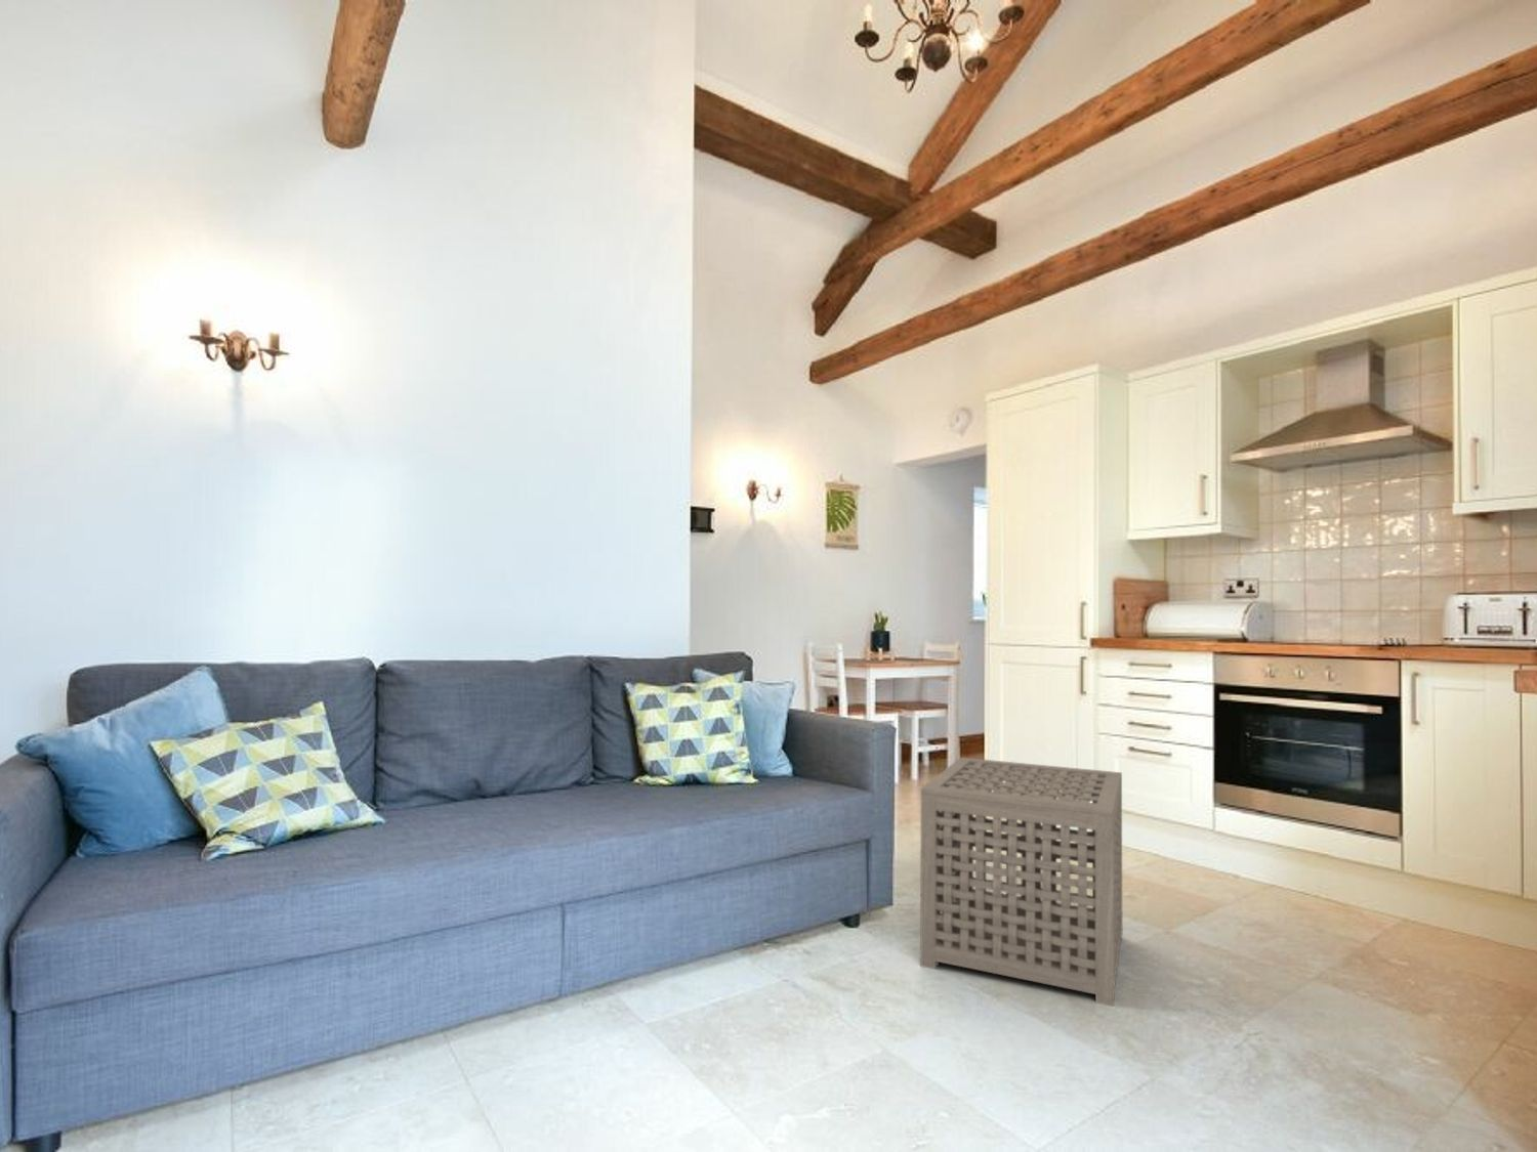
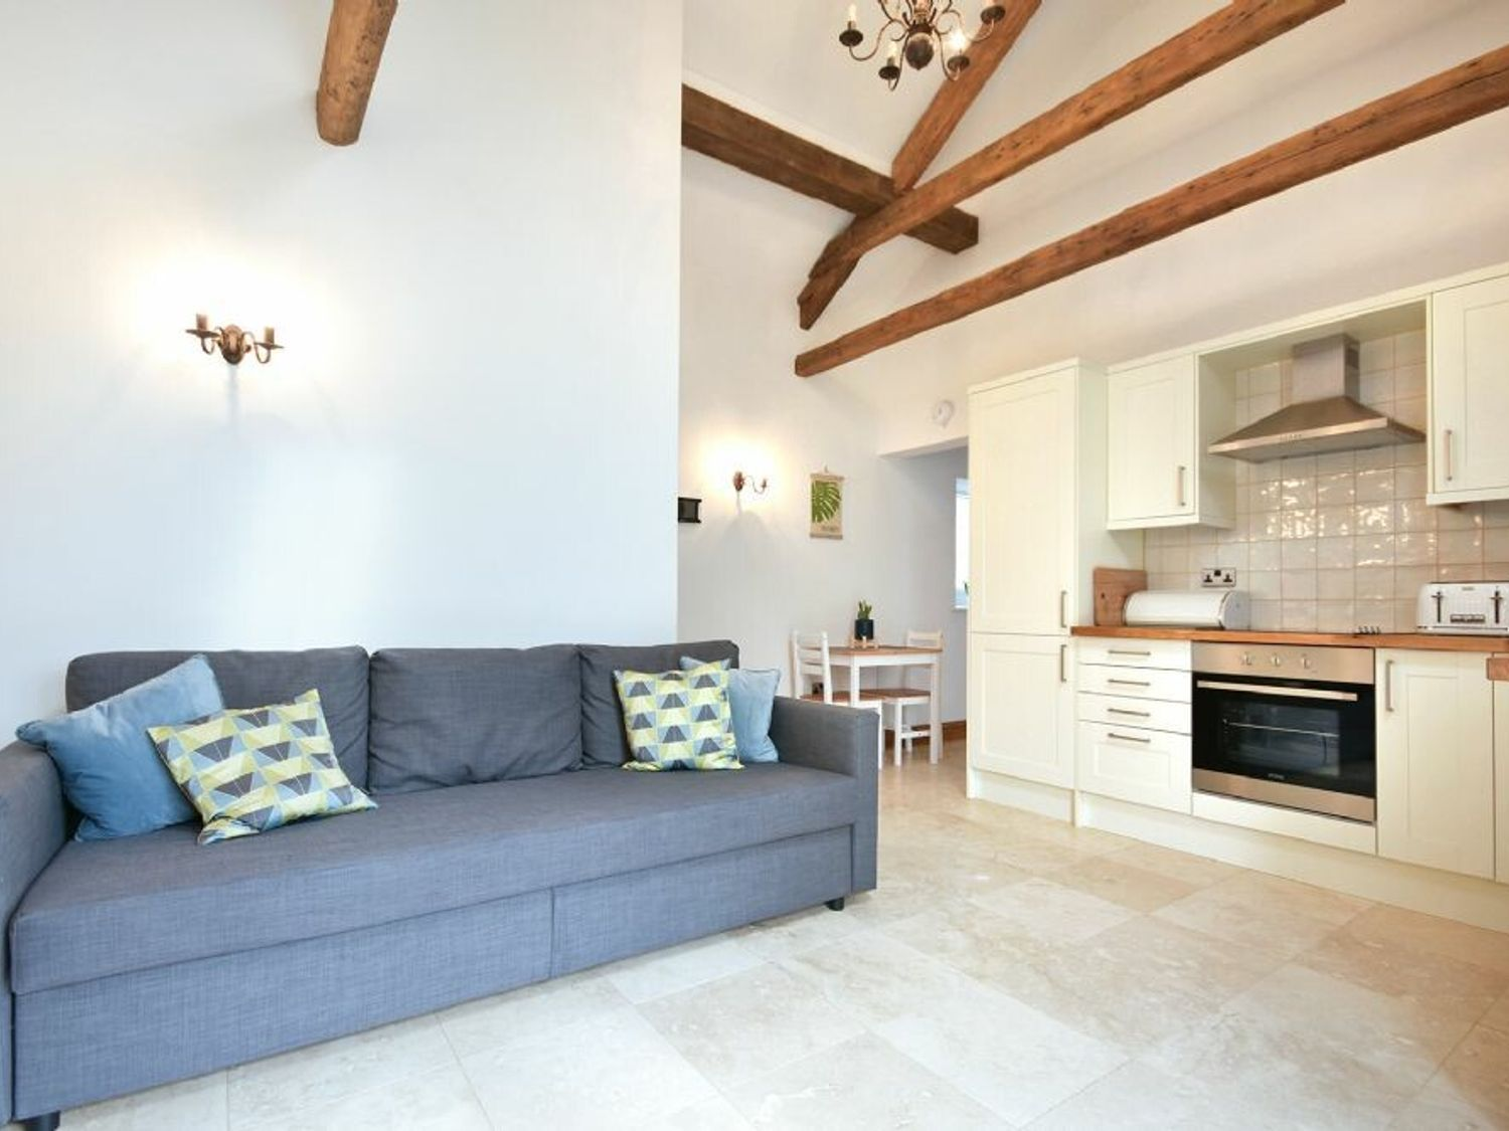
- side table (1026, 864)
